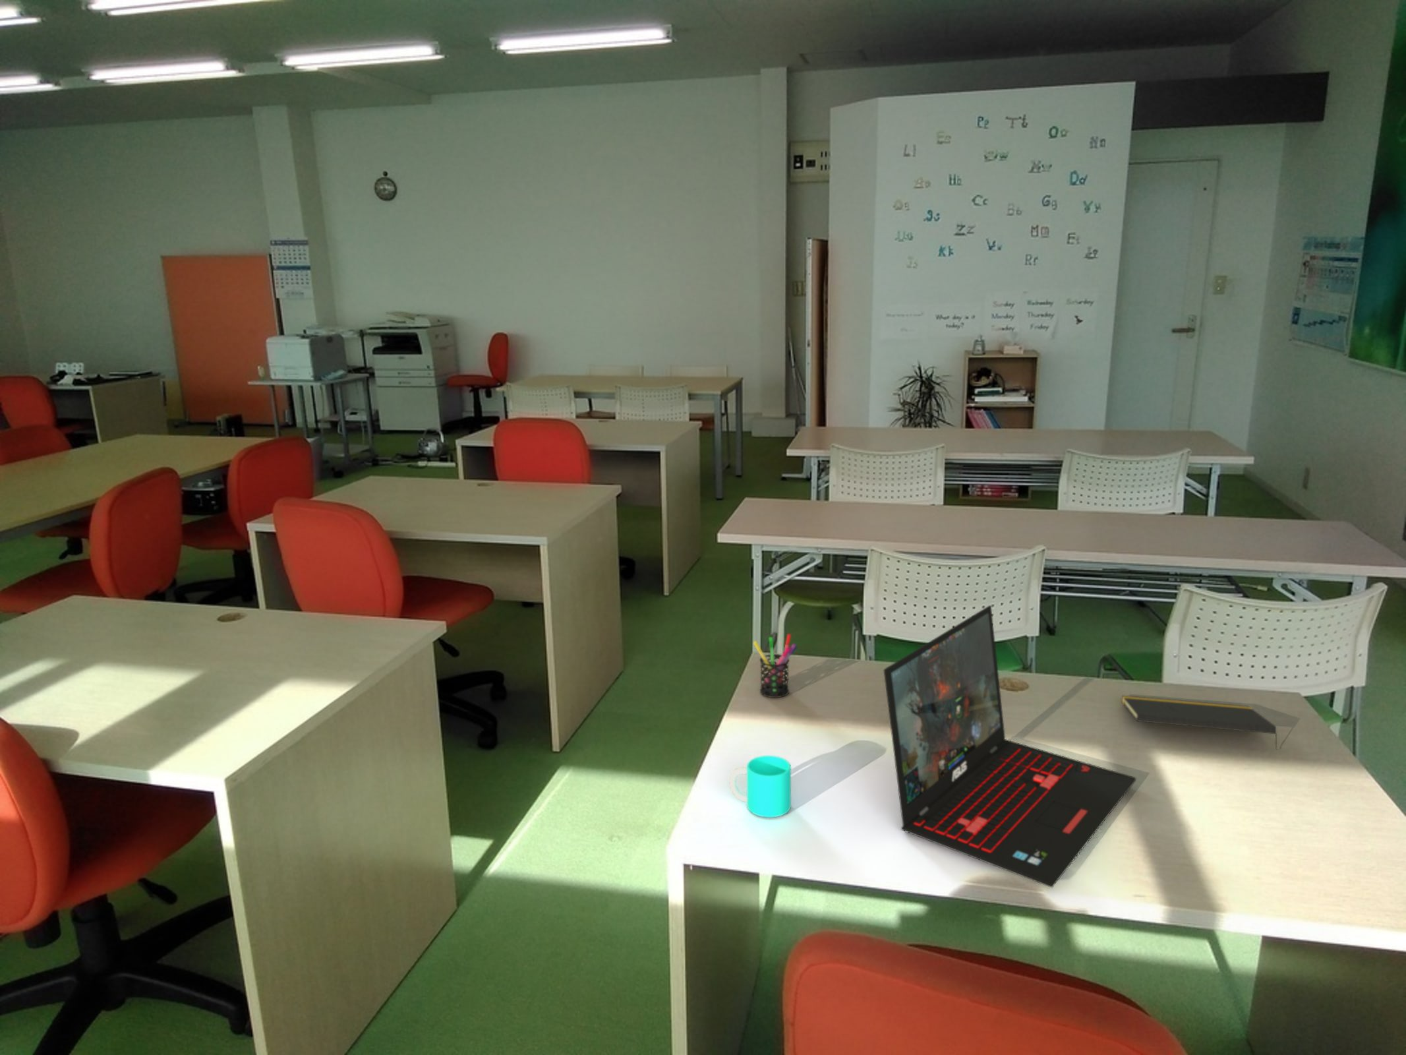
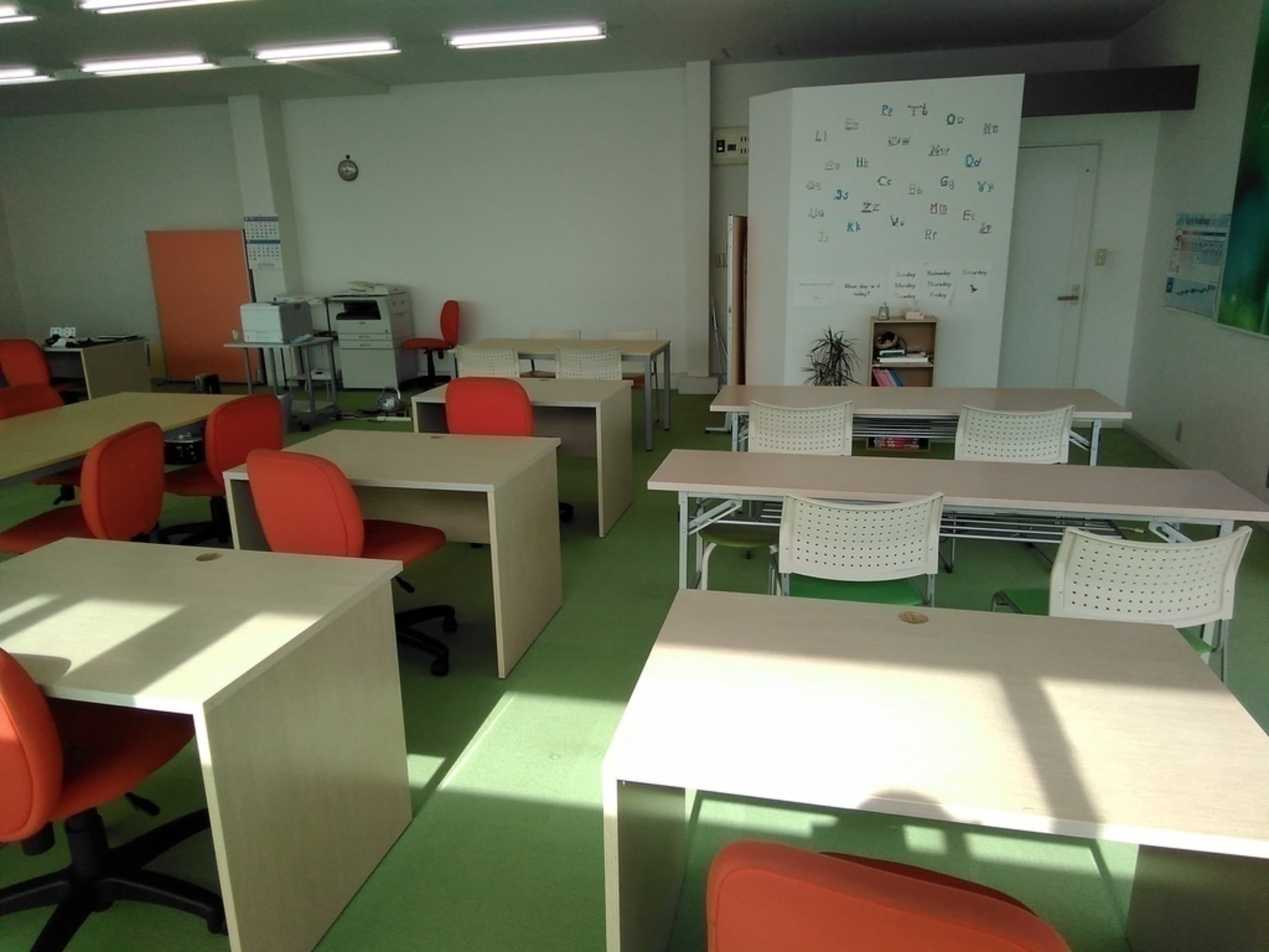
- notepad (1193, 714)
- pen holder (776, 662)
- laptop (1013, 741)
- cup (760, 786)
